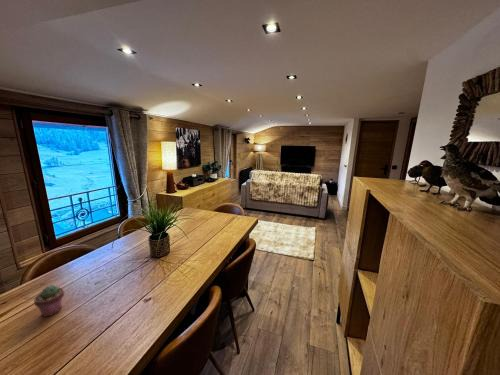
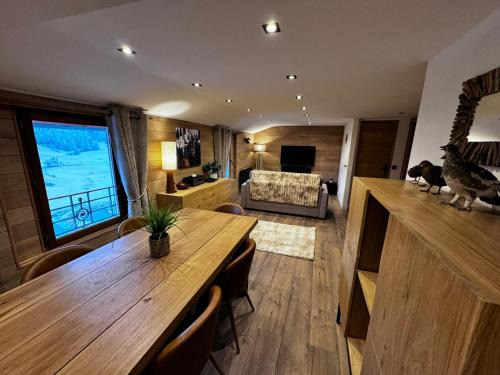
- potted succulent (50, 299)
